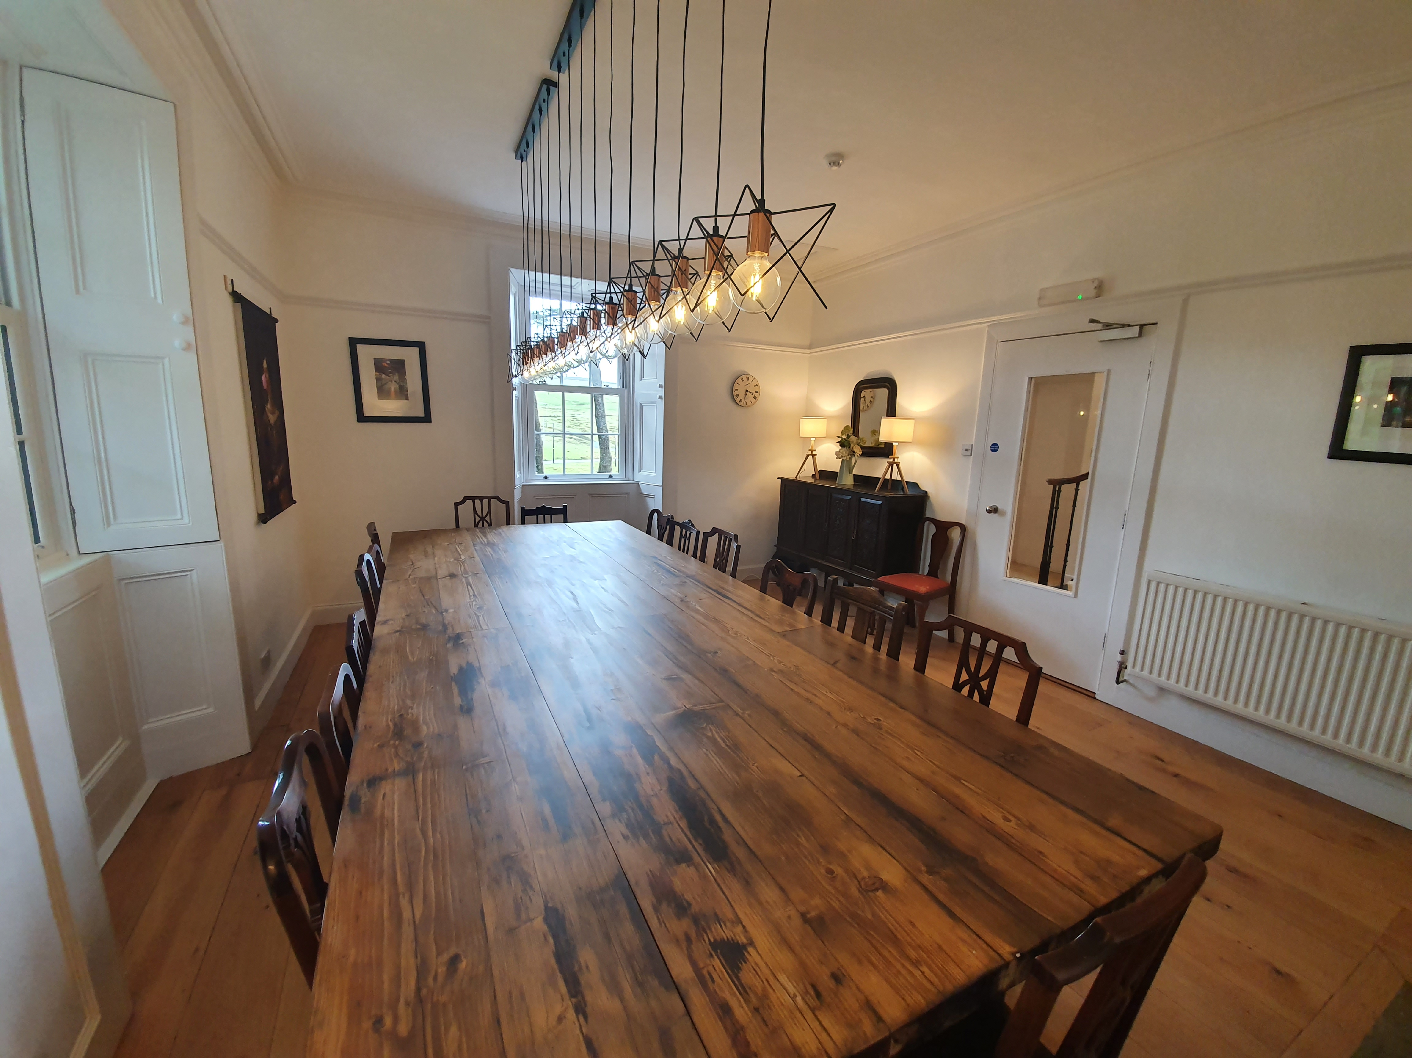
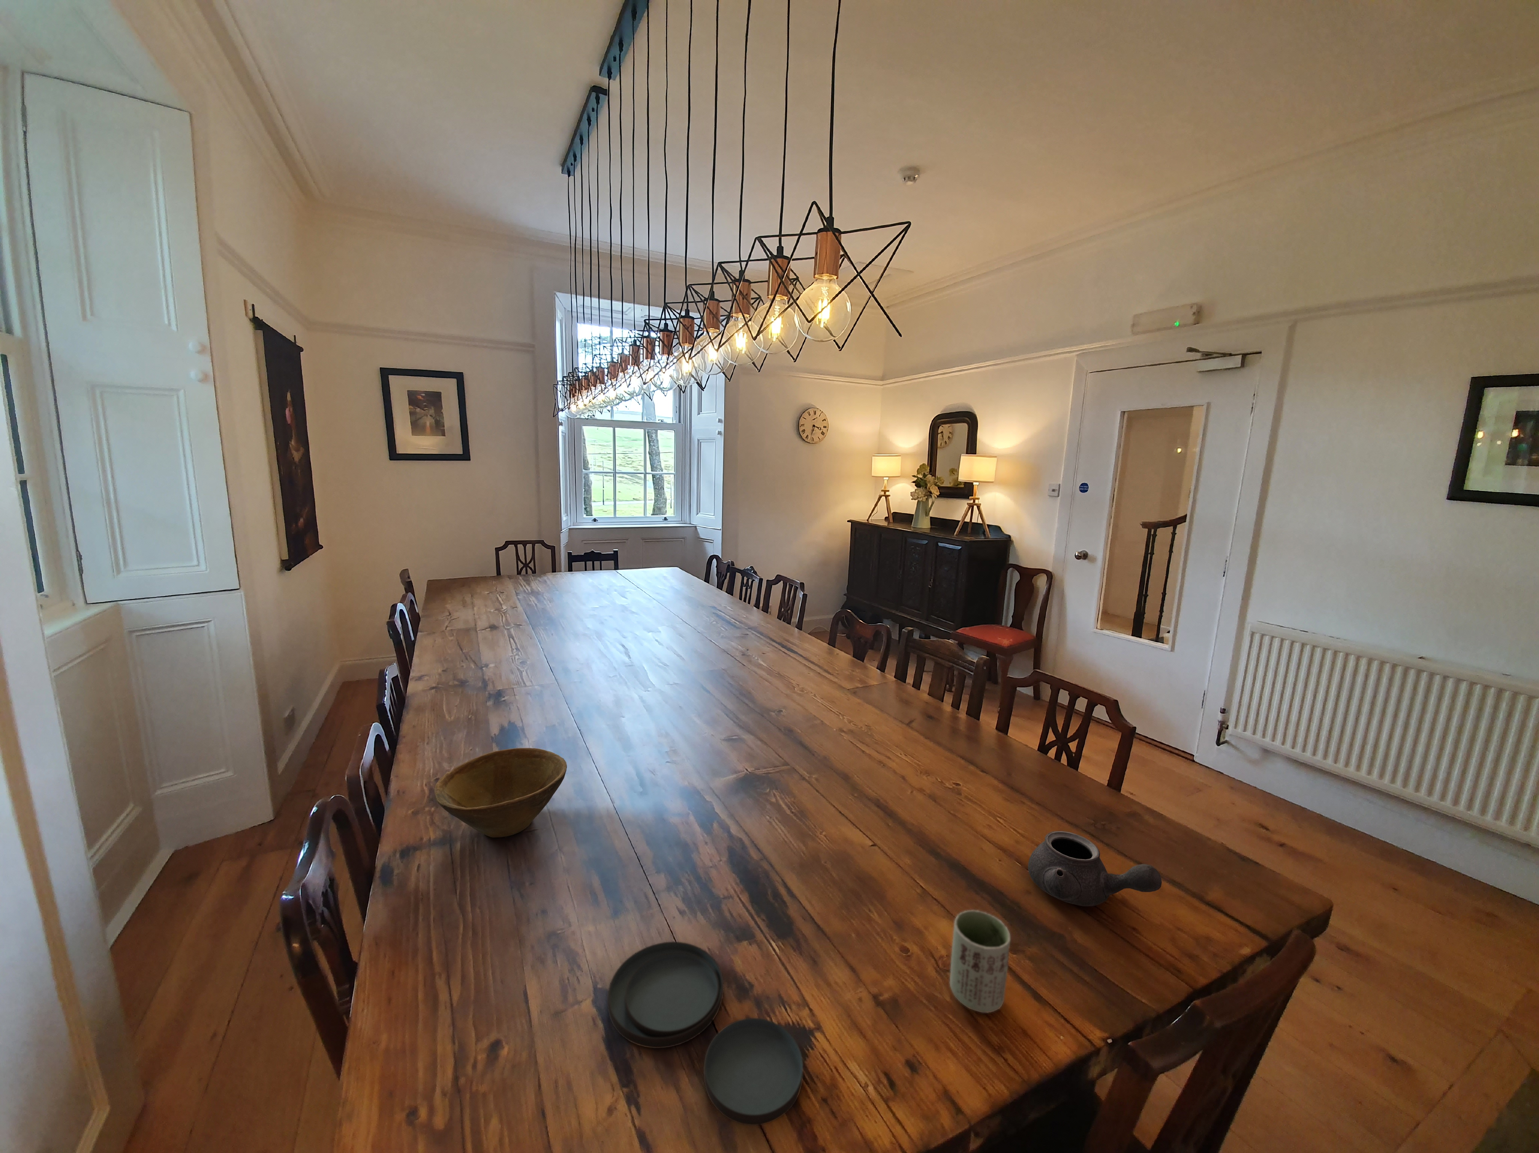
+ cup (979, 962)
+ bowl (504, 798)
+ plate (705, 1017)
+ teapot (1089, 872)
